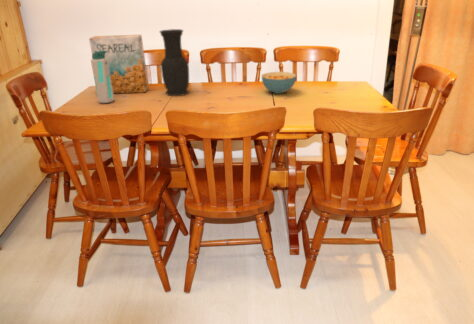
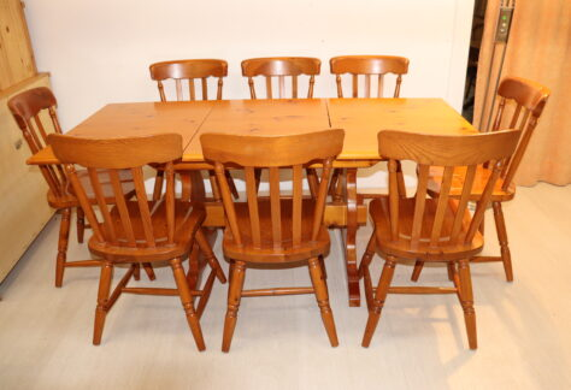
- vase (174, 63)
- cereal bowl (278, 84)
- water bottle (102, 76)
- cereal box (120, 64)
